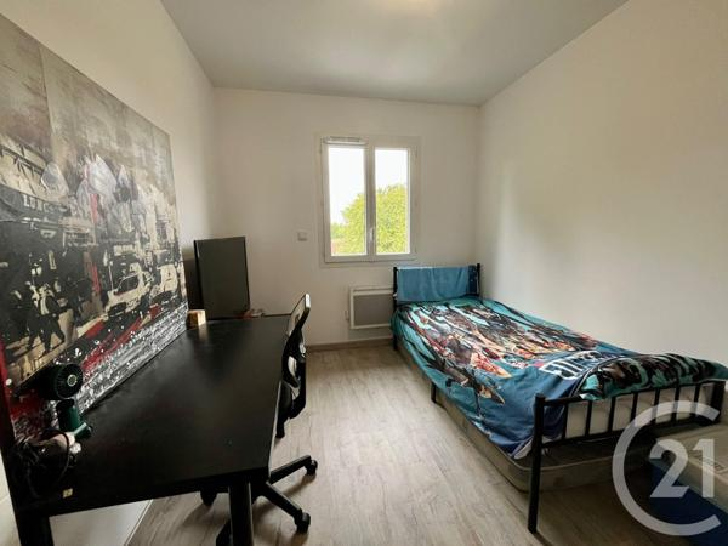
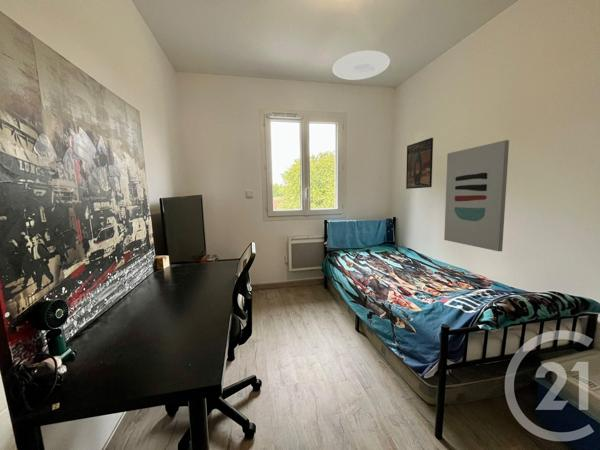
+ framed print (418, 165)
+ wall art (471, 197)
+ ceiling light (360, 64)
